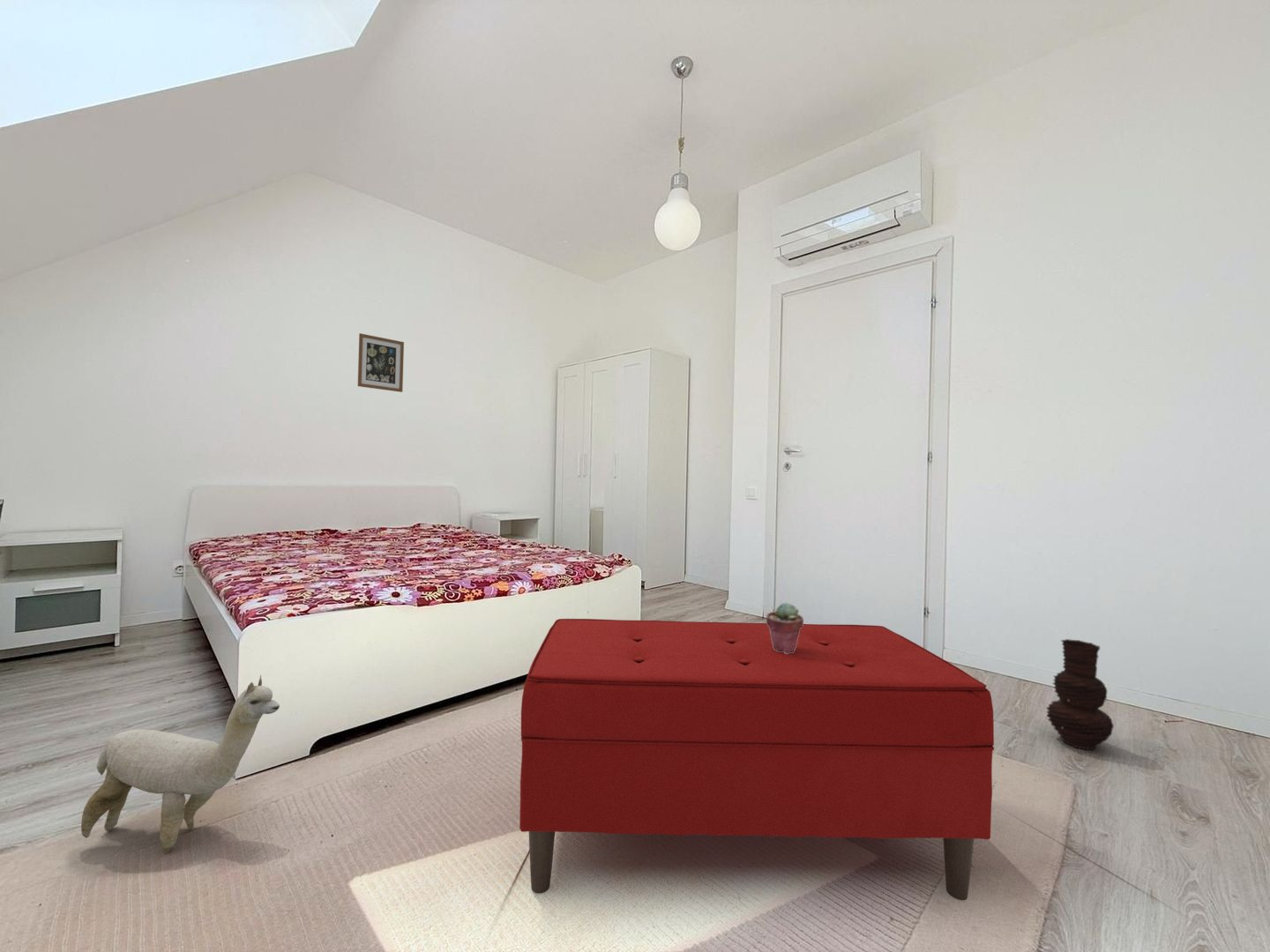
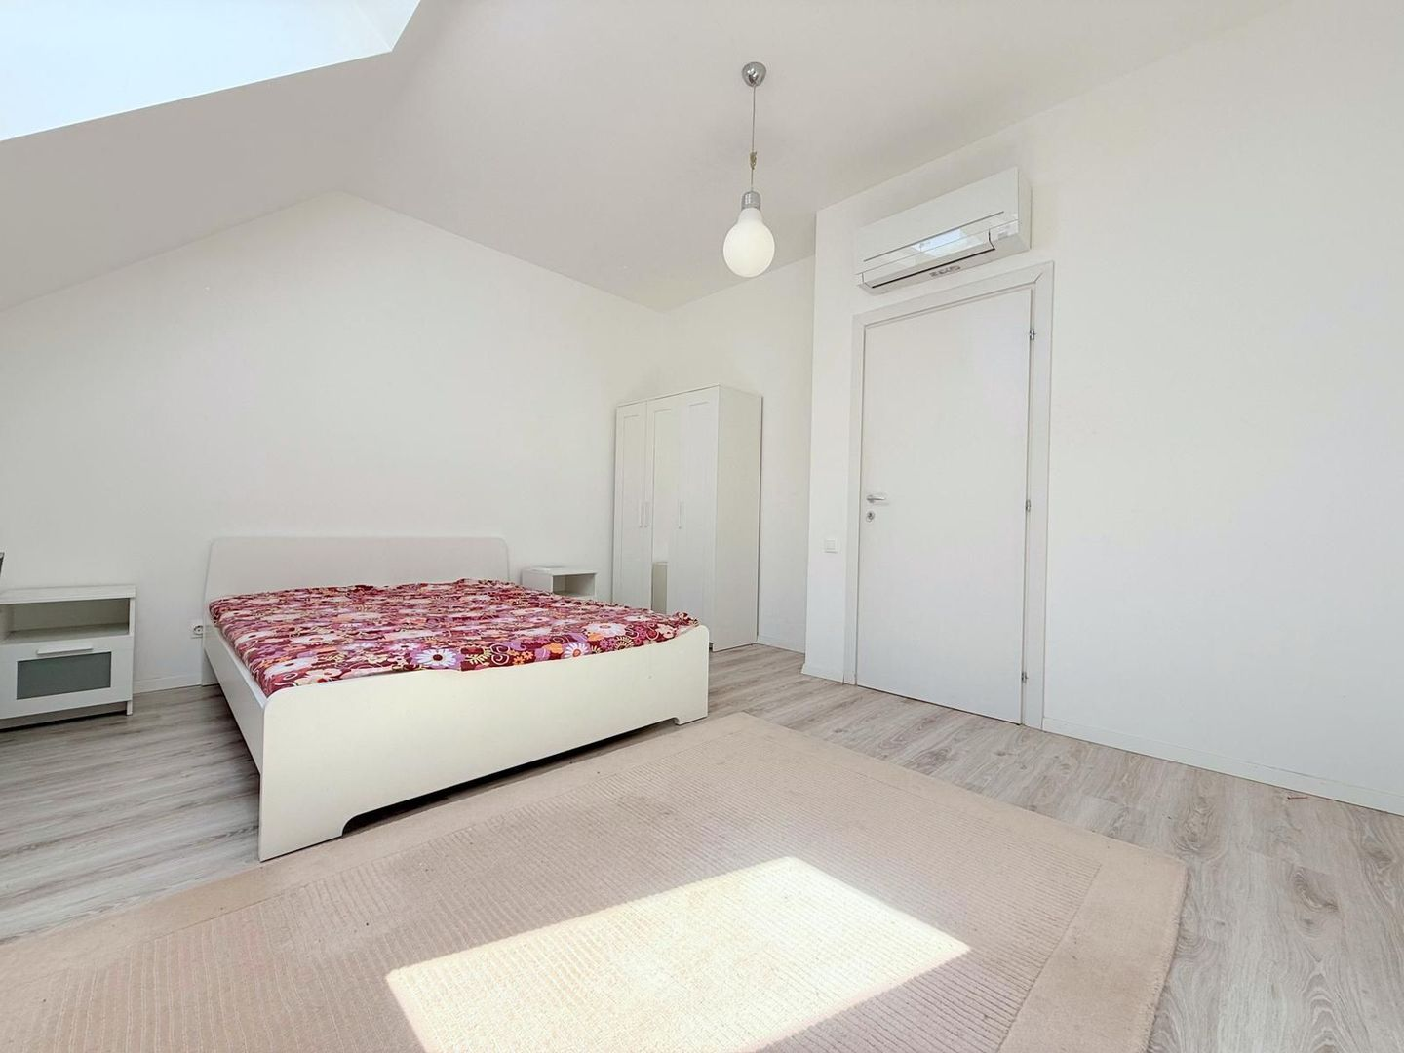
- potted succulent (784, 625)
- wall art (381, 363)
- bench (735, 739)
- plush toy (183, 758)
- vase (1079, 693)
